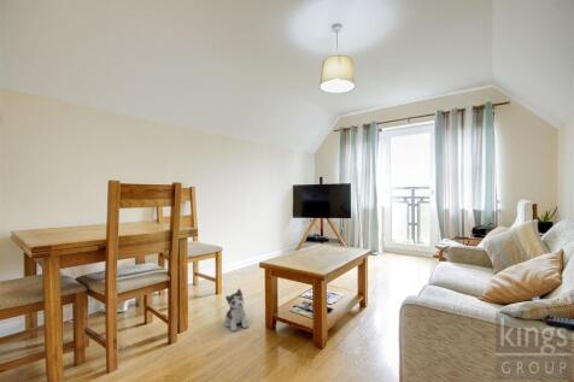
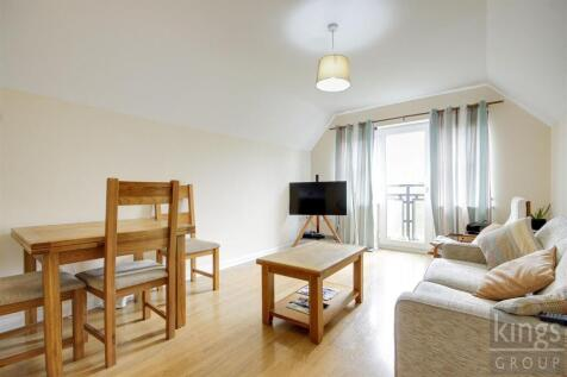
- plush toy (235, 305)
